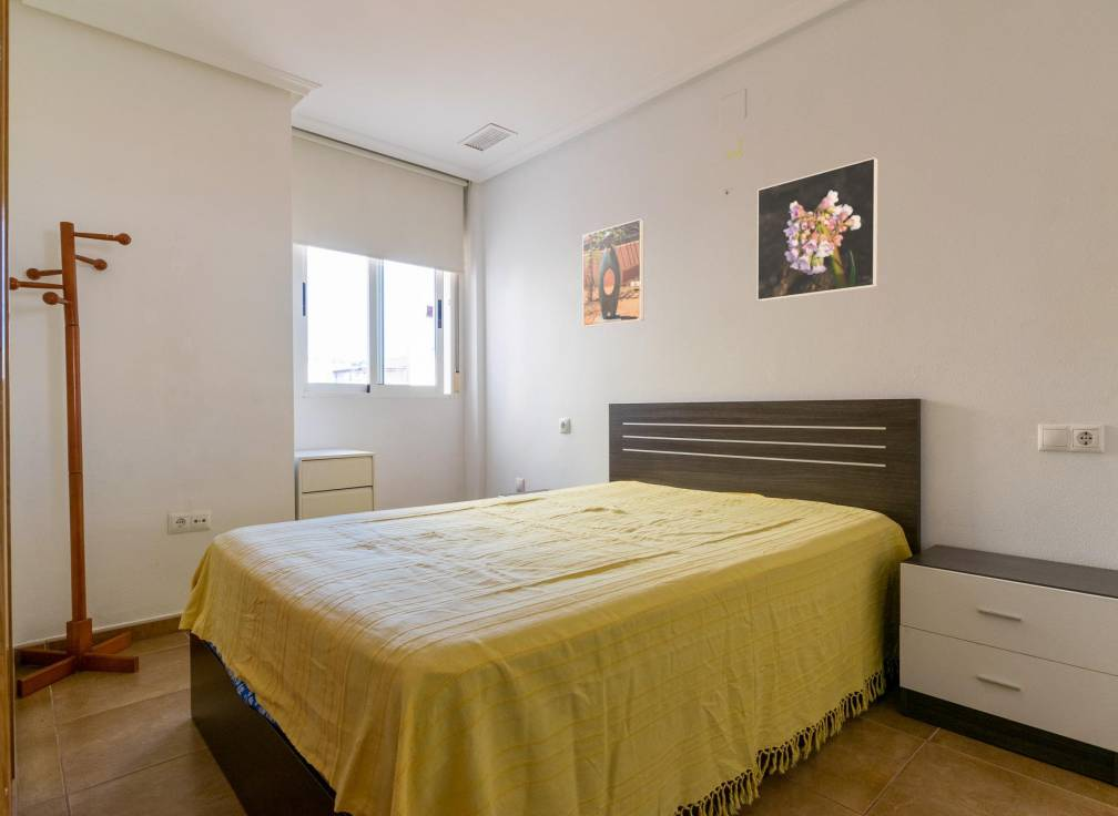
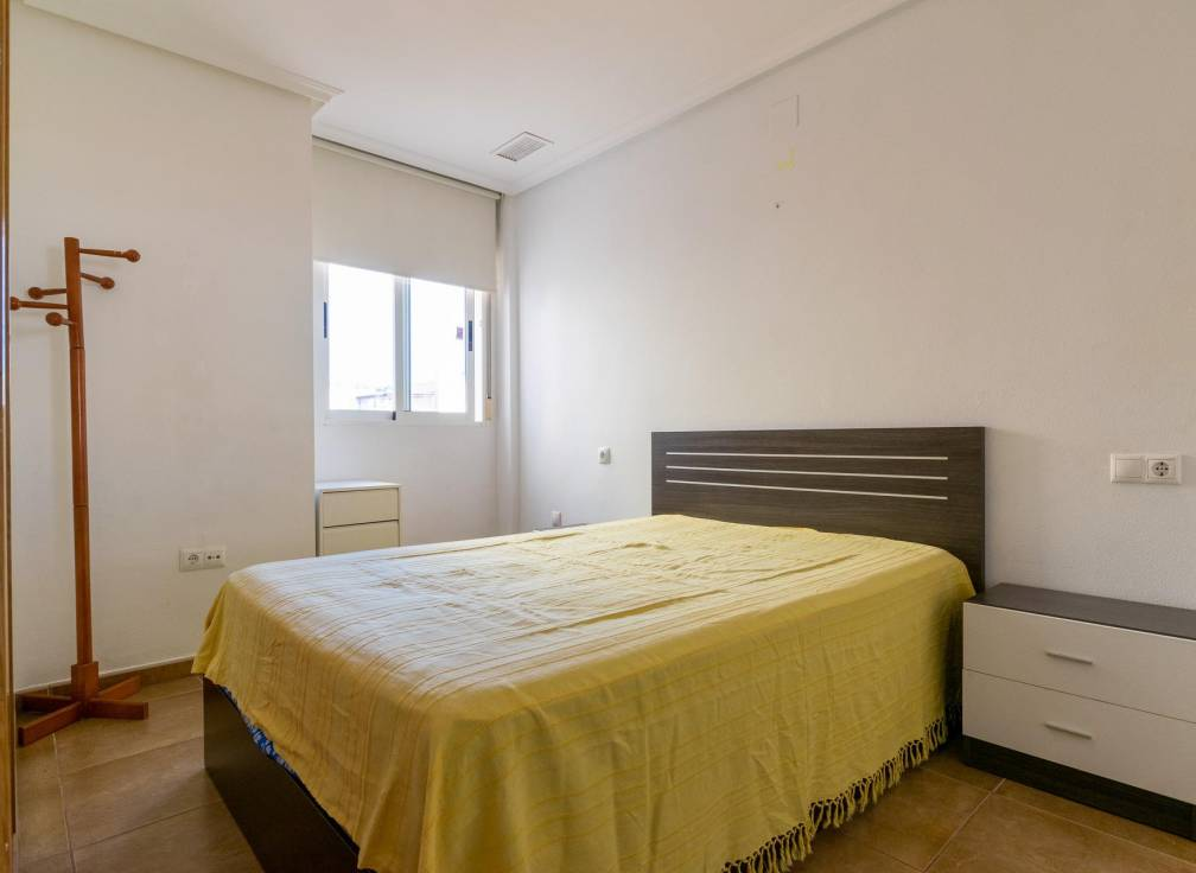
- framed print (813, 234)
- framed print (611, 275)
